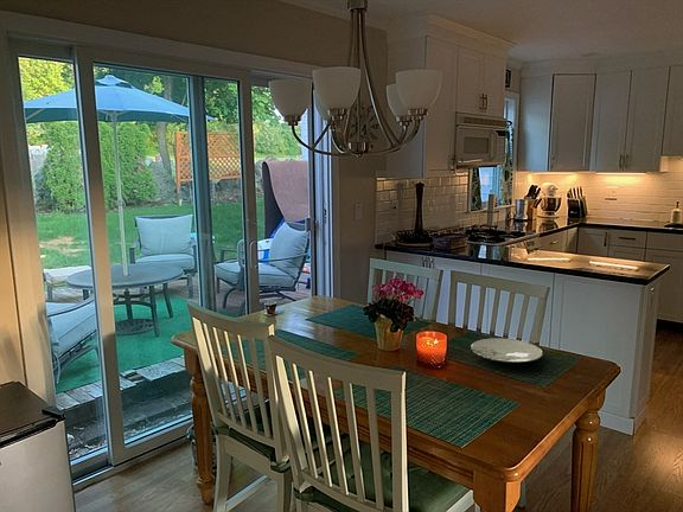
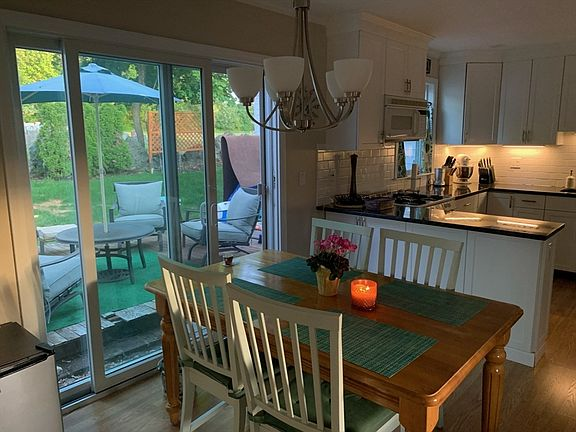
- plate (505, 353)
